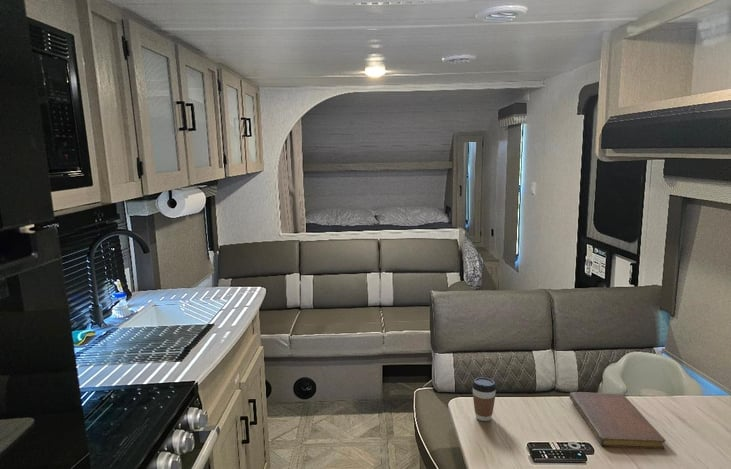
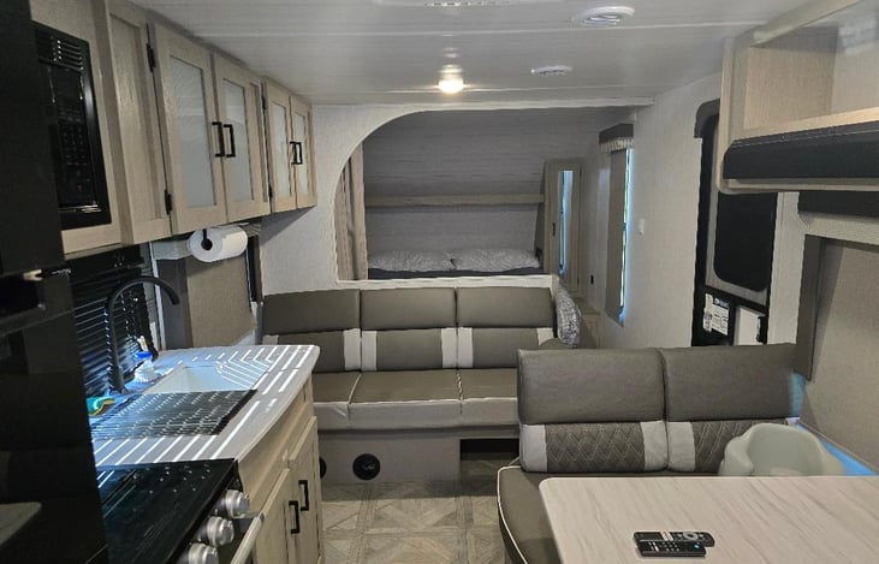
- notebook (612, 417)
- coffee cup (483, 399)
